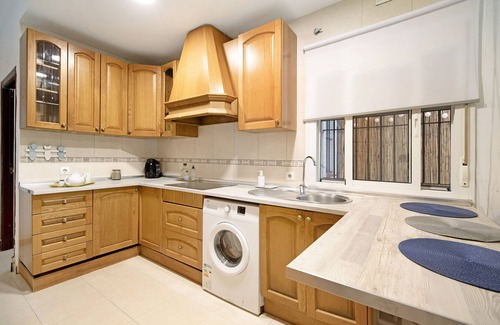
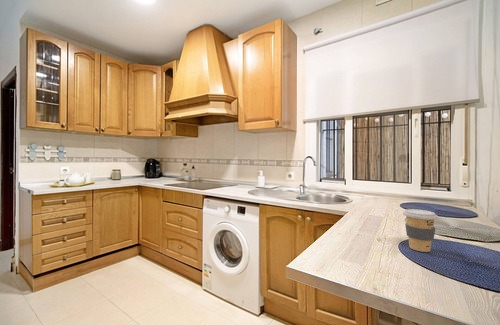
+ coffee cup (419, 230)
